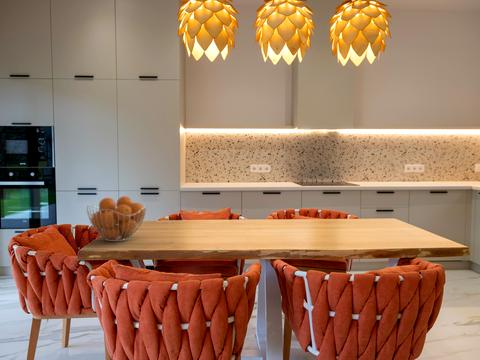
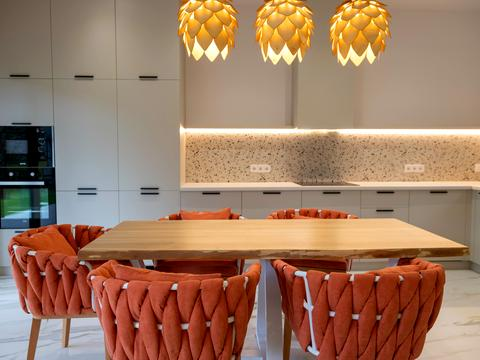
- fruit basket (117, 218)
